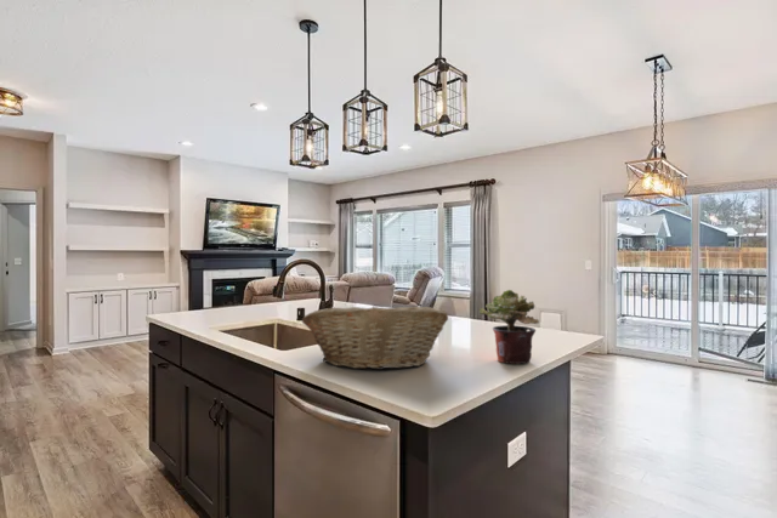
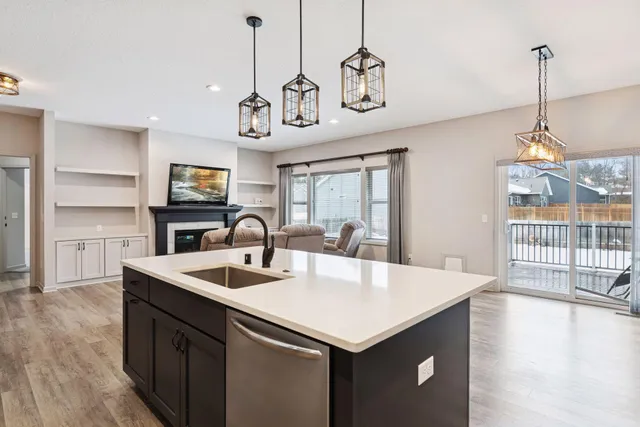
- fruit basket (375, 331)
- potted plant (507, 325)
